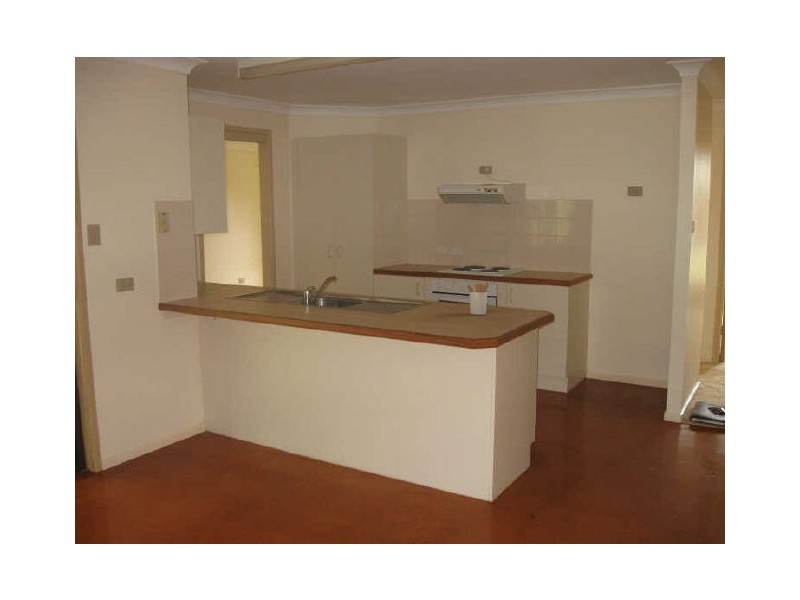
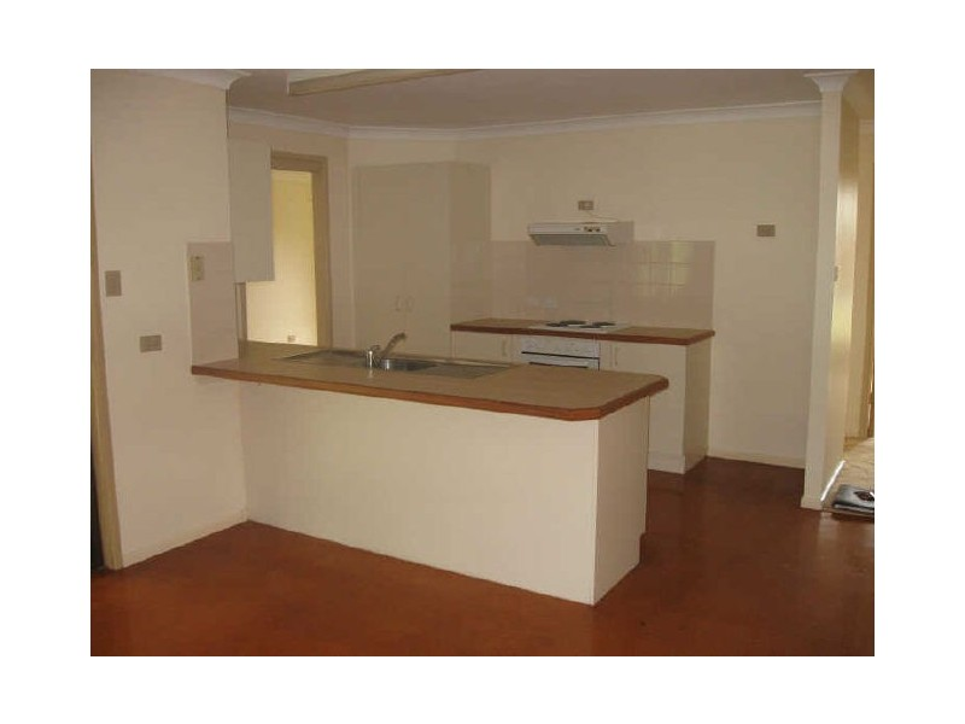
- utensil holder (479, 297)
